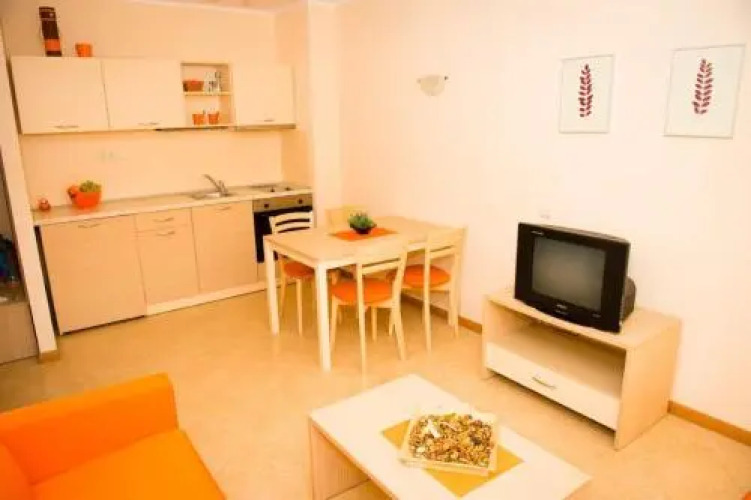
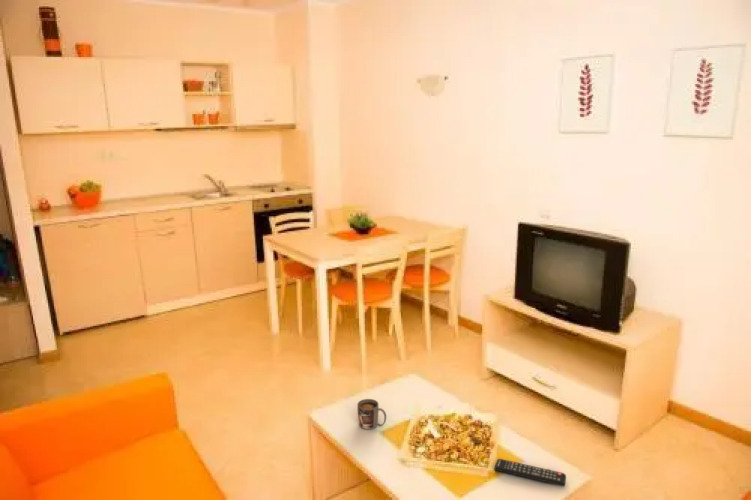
+ mug (372, 415)
+ remote control (529, 472)
